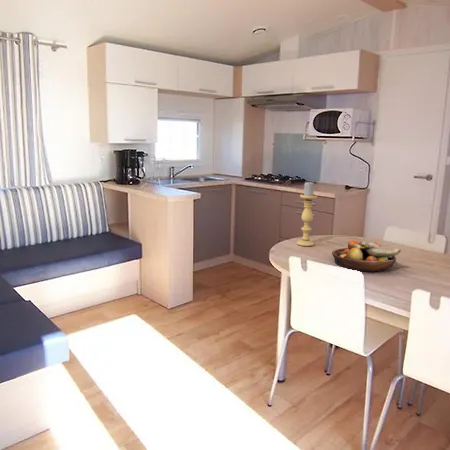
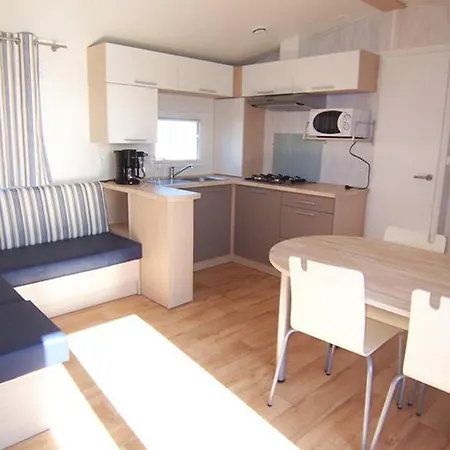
- candle holder (307, 213)
- fruit bowl (364, 252)
